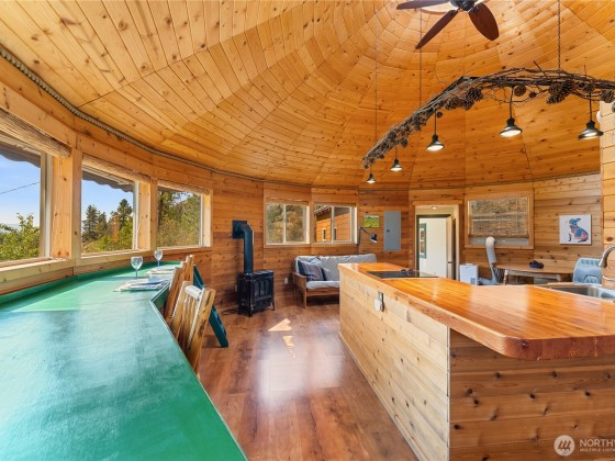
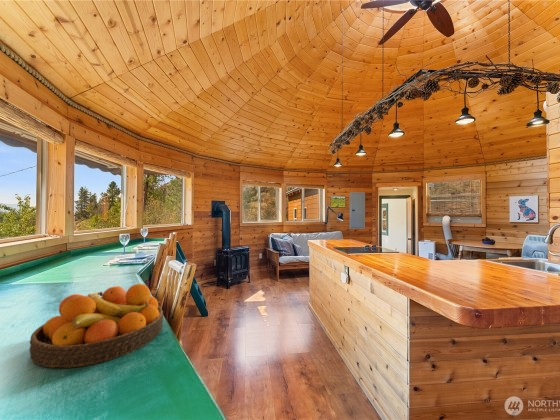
+ fruit bowl (104, 312)
